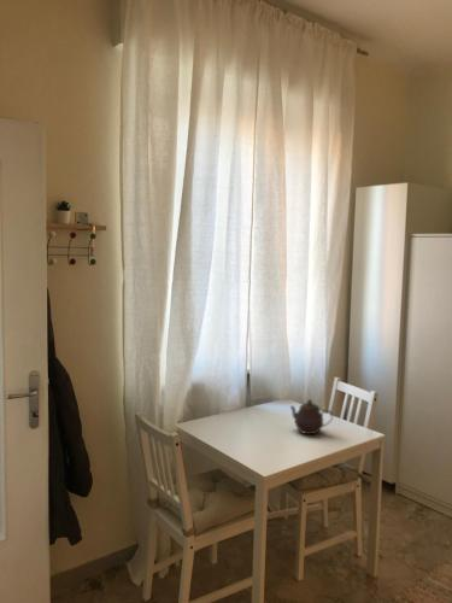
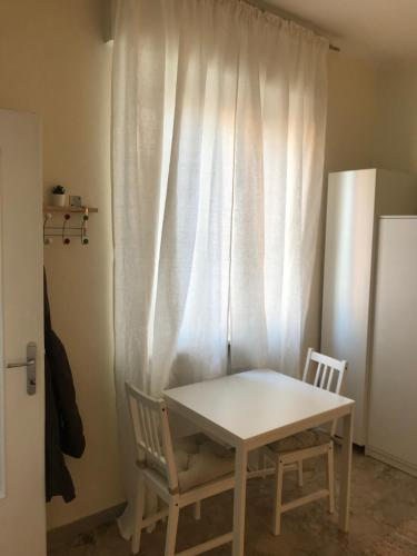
- teapot (311, 415)
